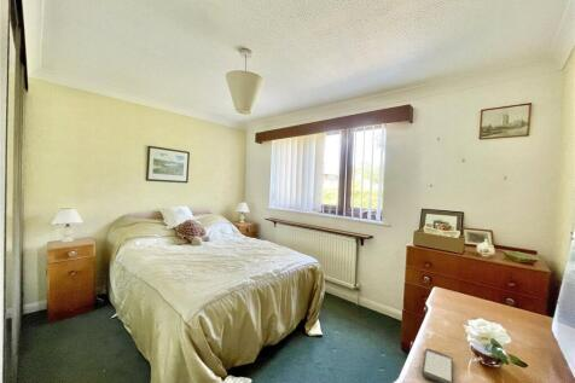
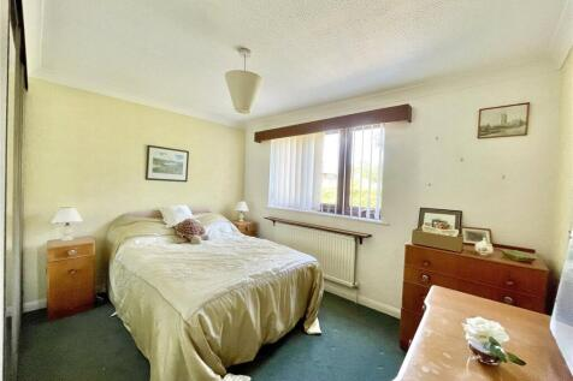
- smartphone (437, 366)
